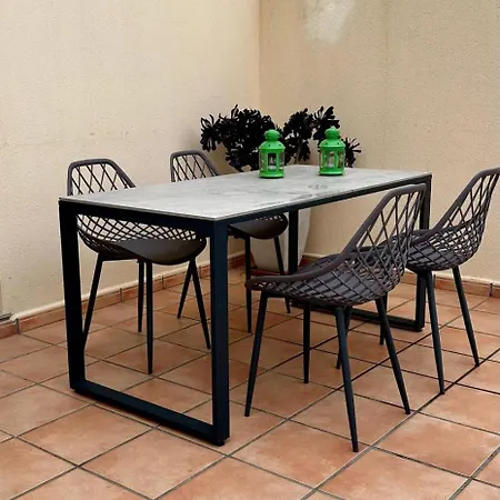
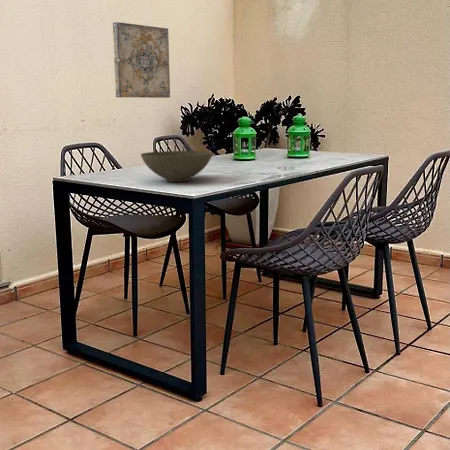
+ bowl (177, 166)
+ wall art (142, 61)
